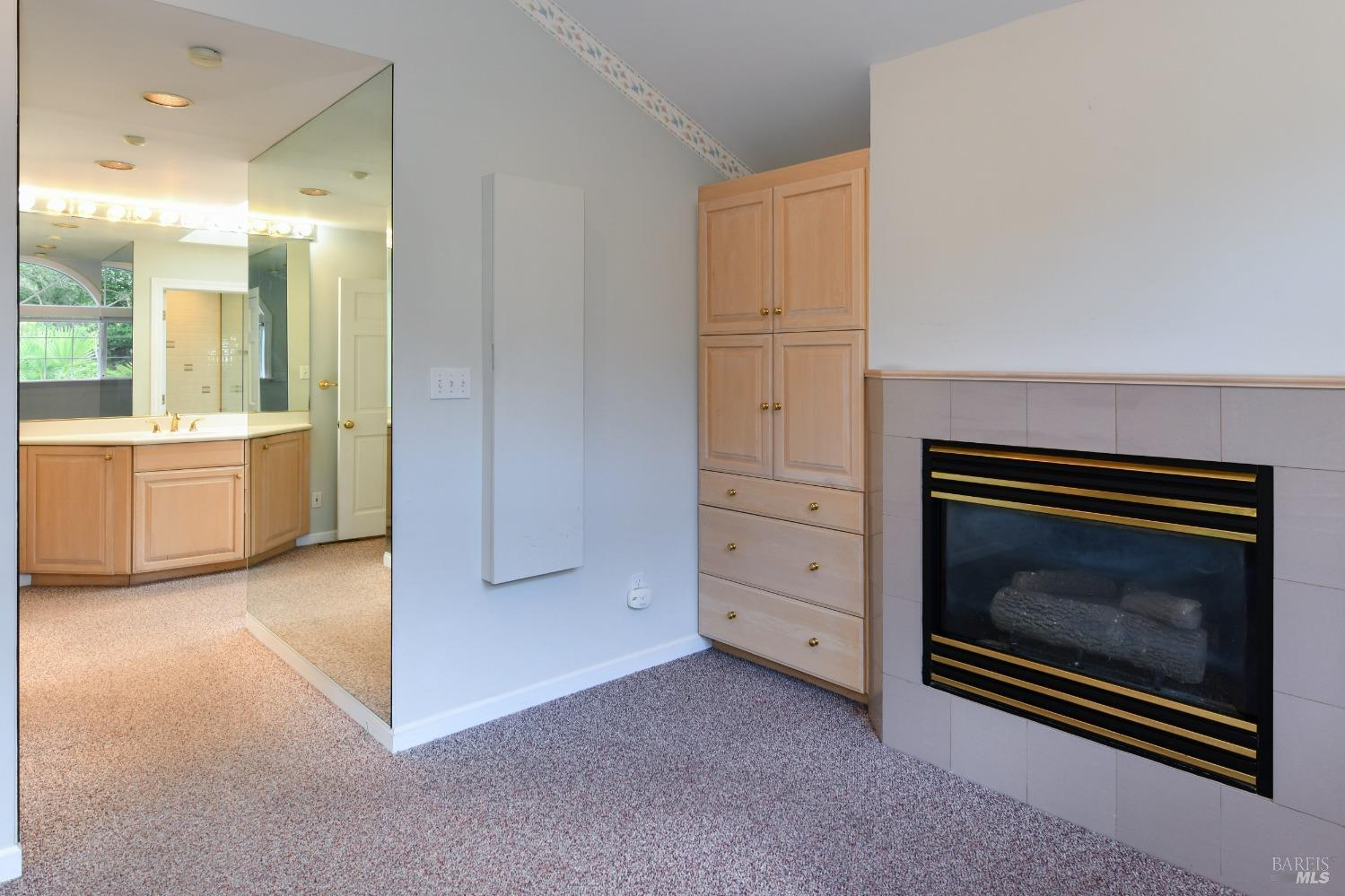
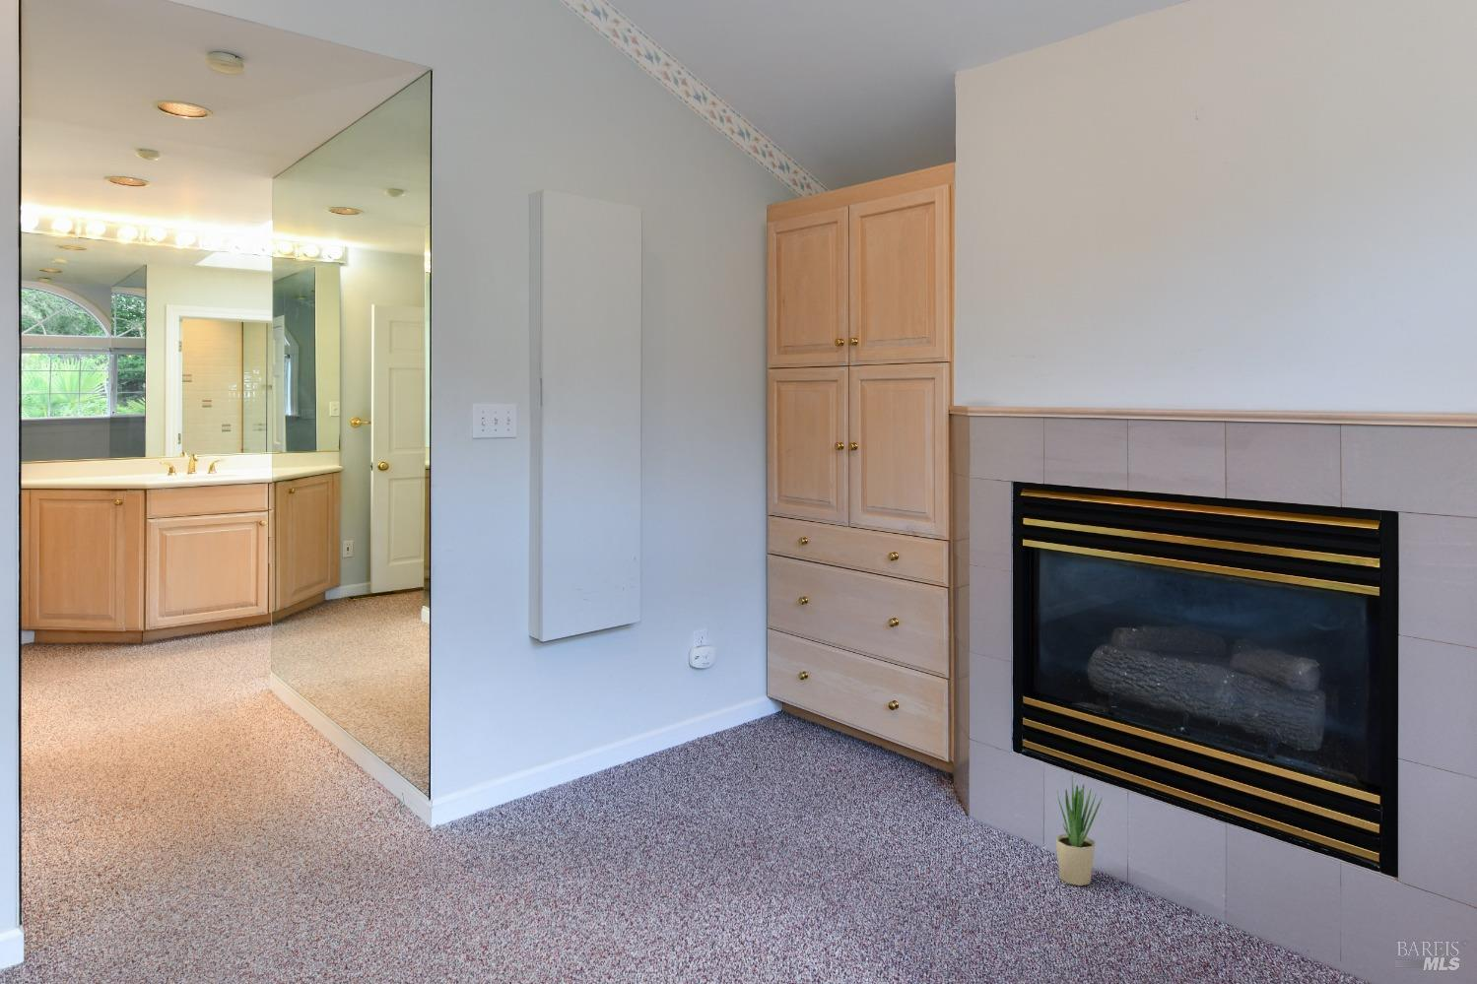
+ potted plant (1078, 826)
